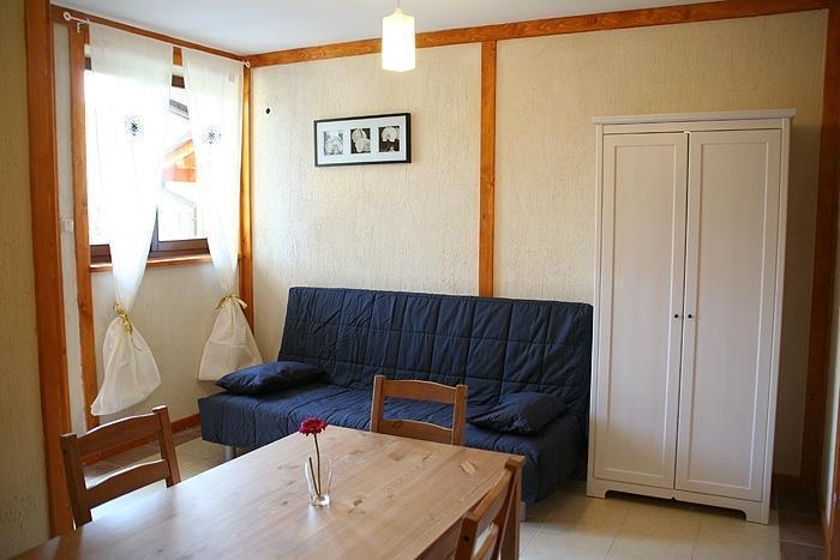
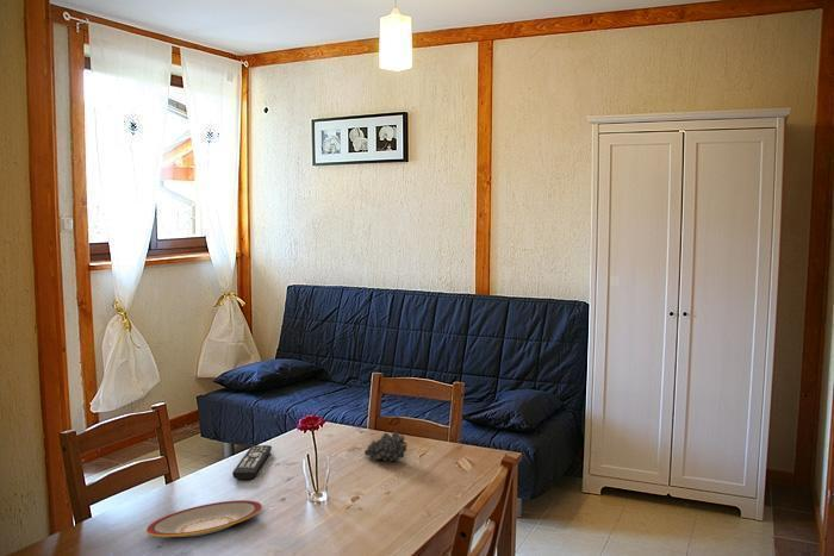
+ fruit (387, 444)
+ plate (206, 521)
+ remote control (253, 461)
